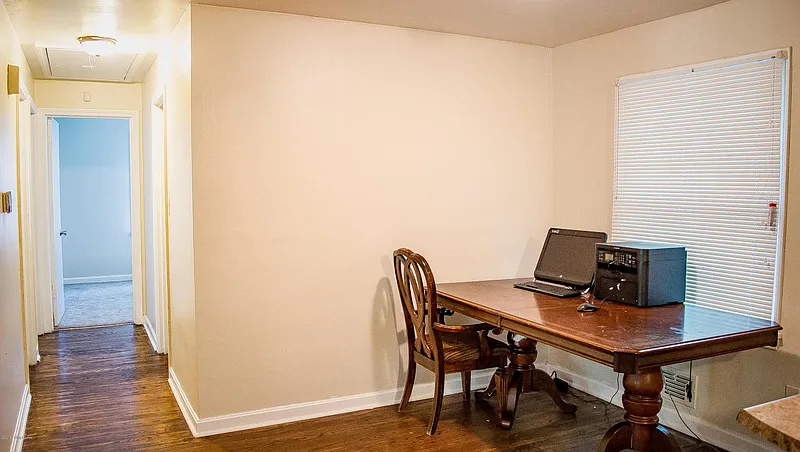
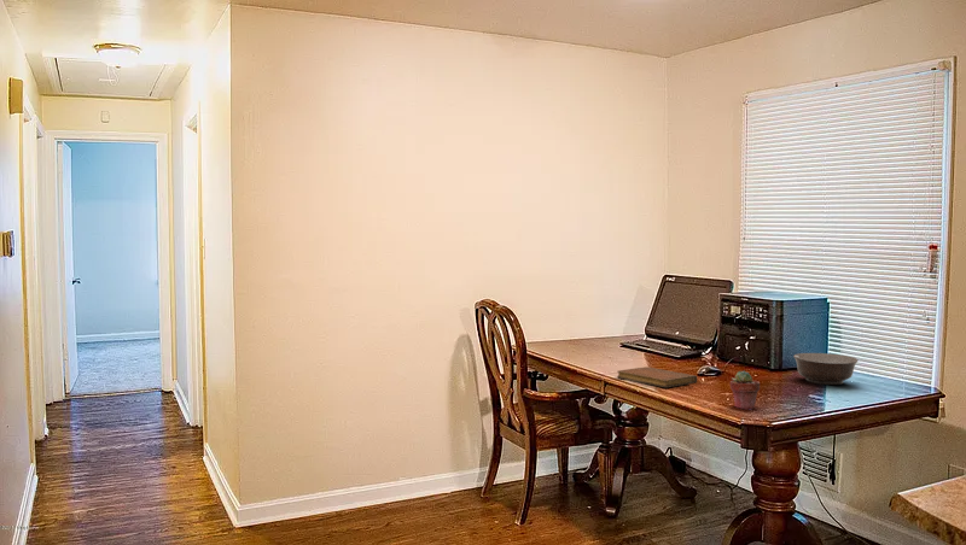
+ bowl (825, 369)
+ notebook (656, 376)
+ potted succulent (744, 388)
